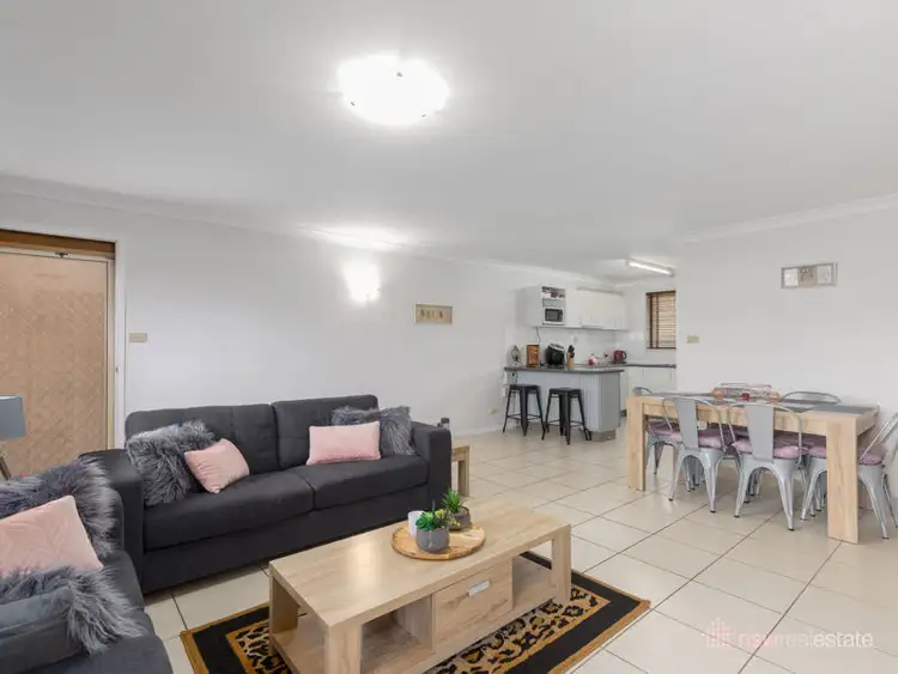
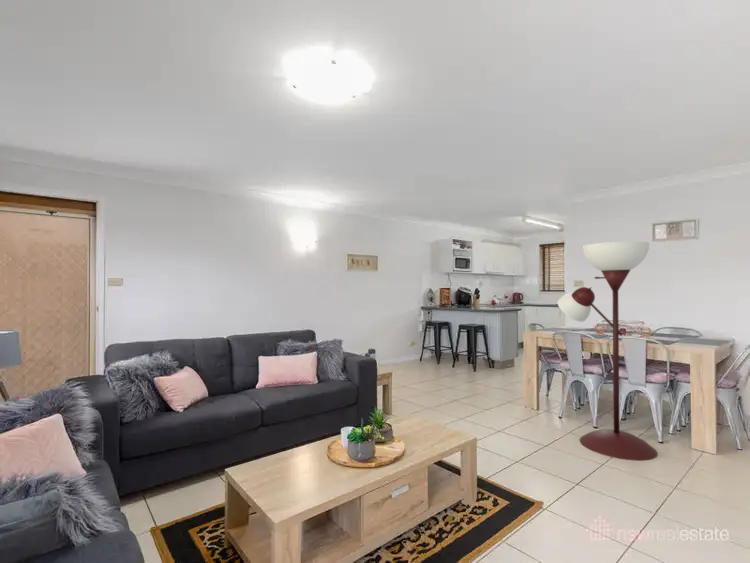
+ floor lamp (613, 343)
